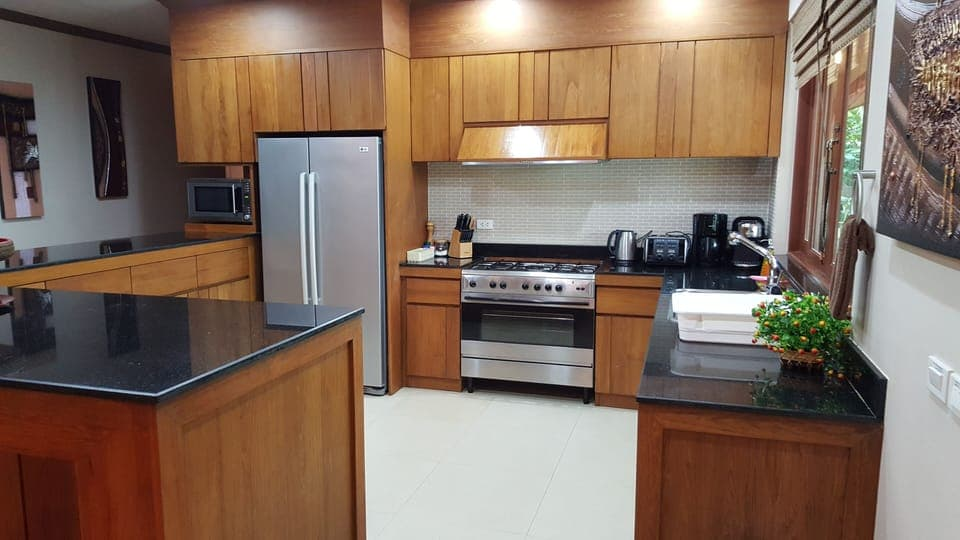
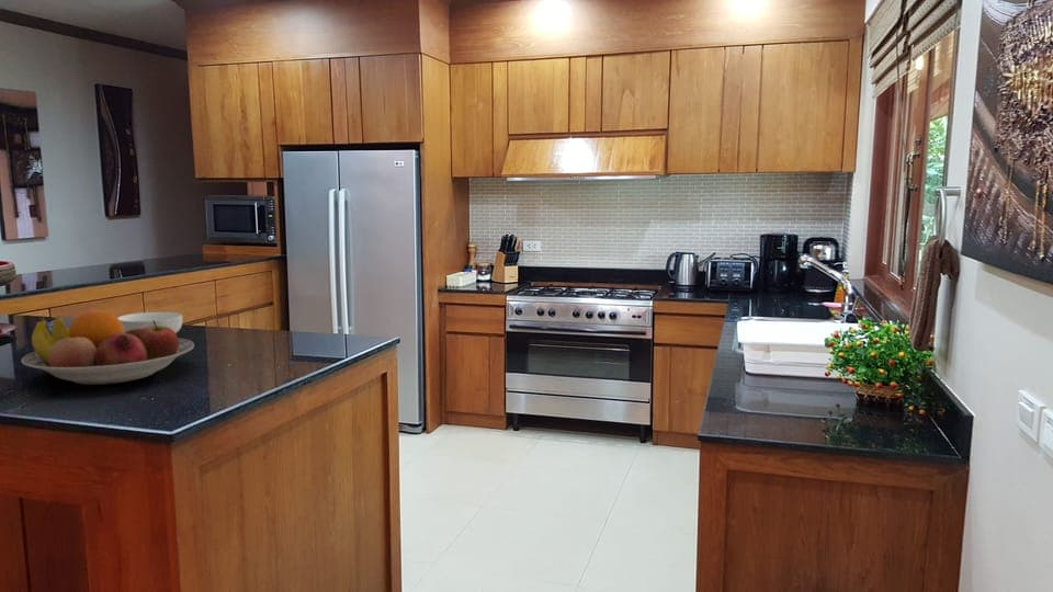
+ cereal bowl (150, 326)
+ fruit bowl (112, 344)
